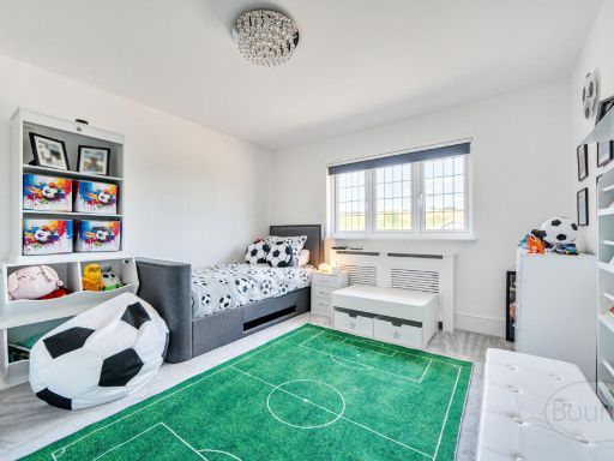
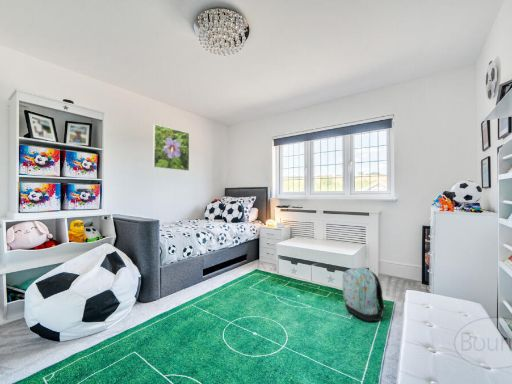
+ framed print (172, 149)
+ backpack (360, 291)
